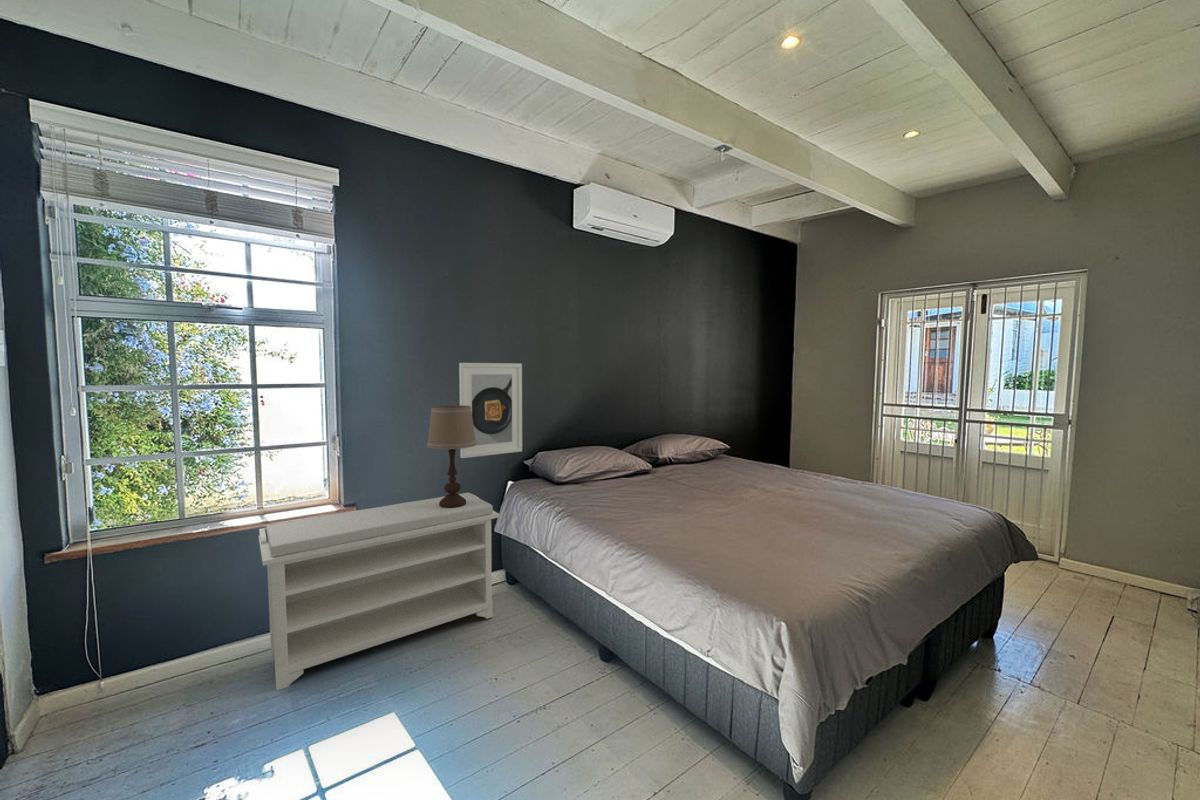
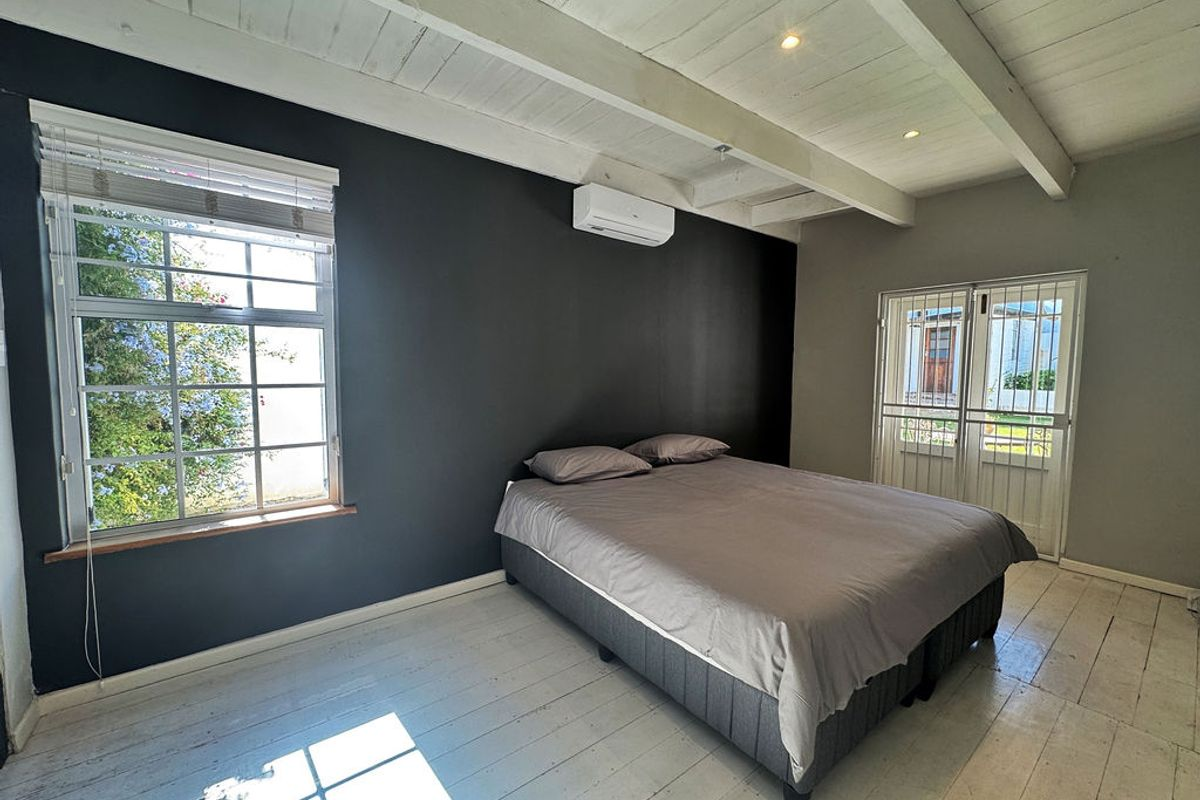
- bench (389, 574)
- table lamp (452, 455)
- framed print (492, 409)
